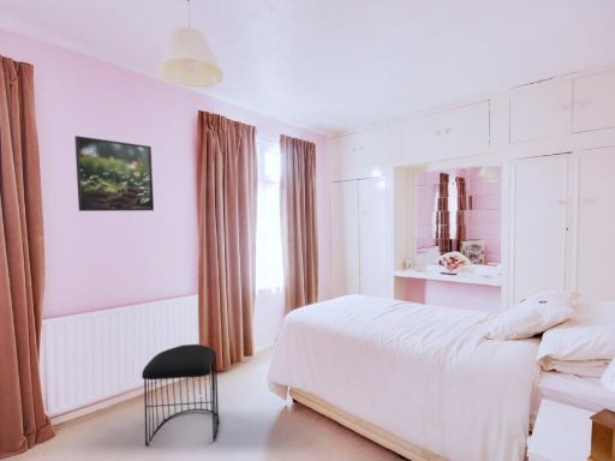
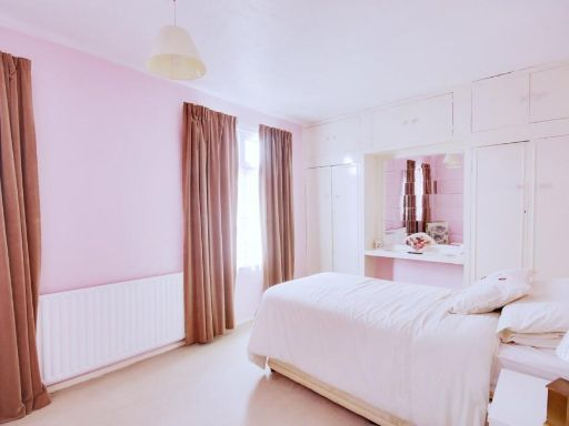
- stool (187, 393)
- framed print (117, 175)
